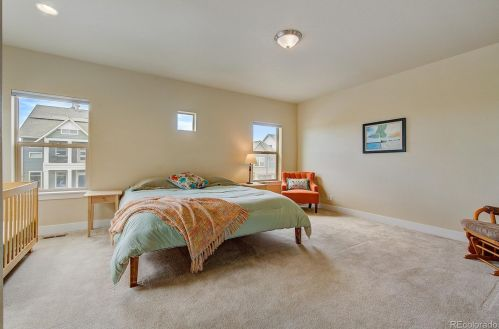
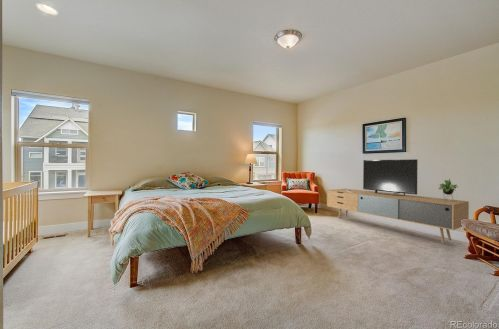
+ media console (386, 193)
